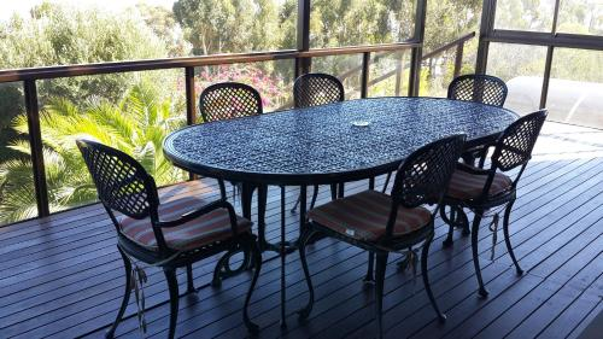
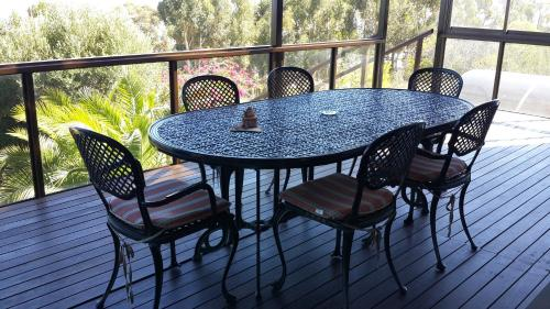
+ teapot (248, 117)
